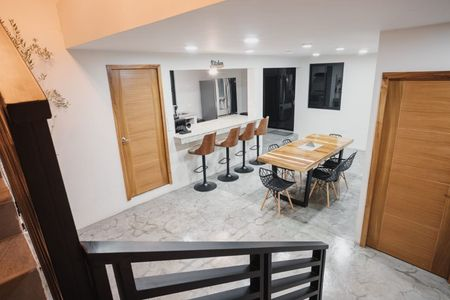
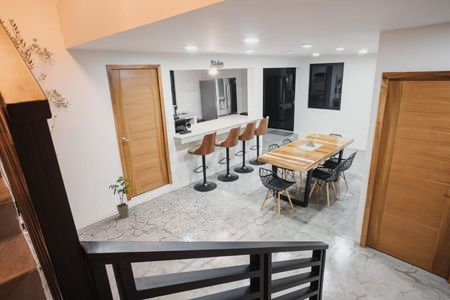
+ house plant (122, 196)
